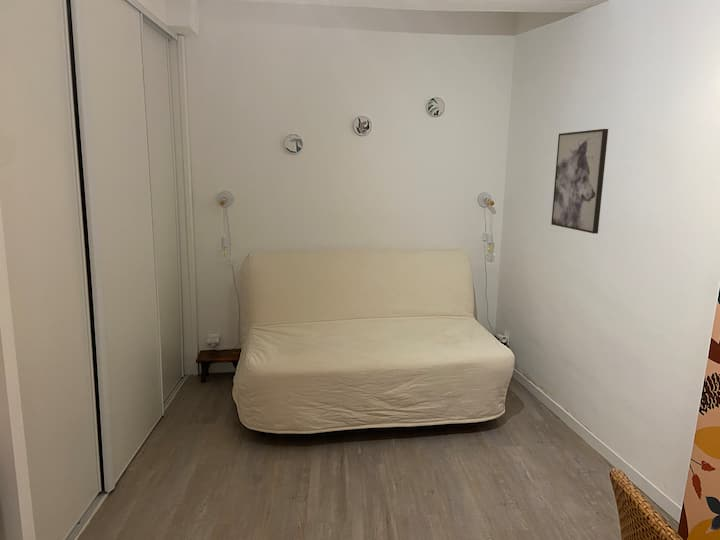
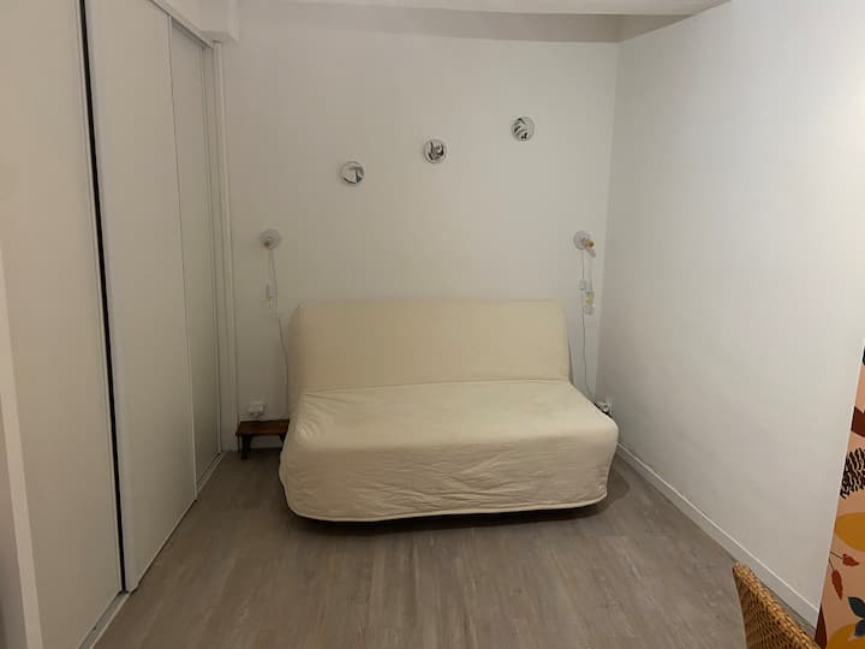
- wall art (577, 180)
